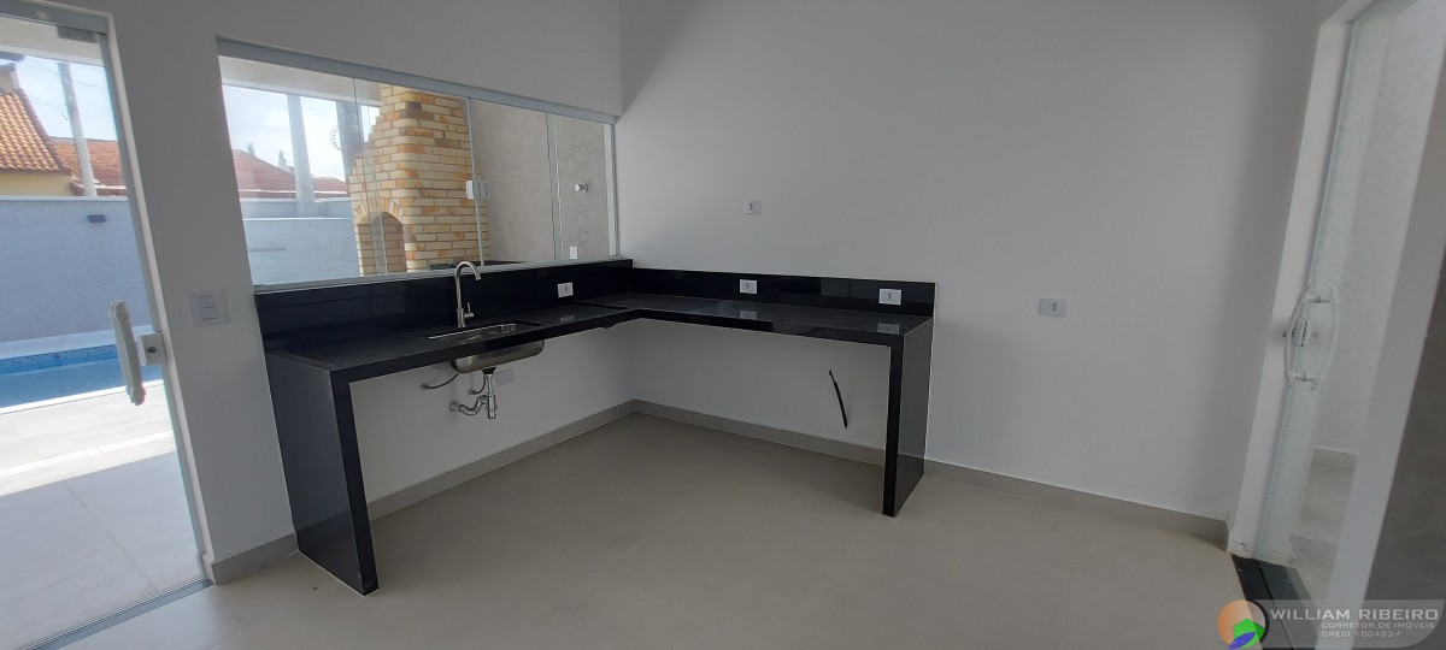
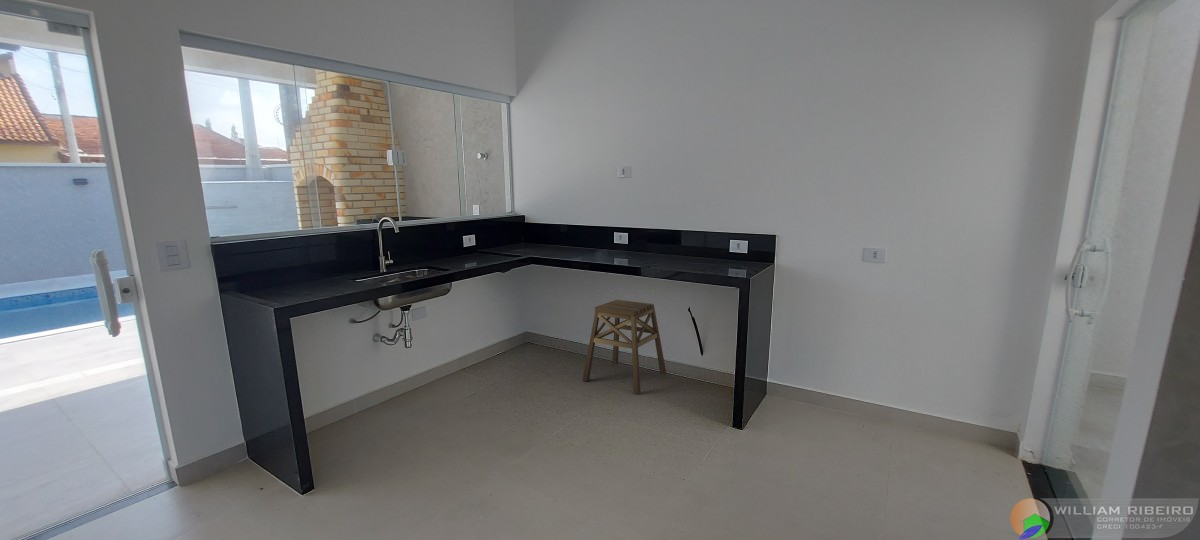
+ stool (625, 342)
